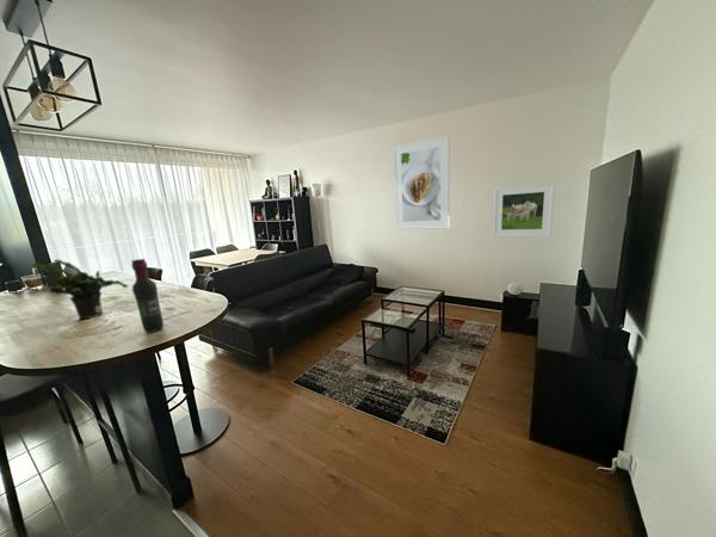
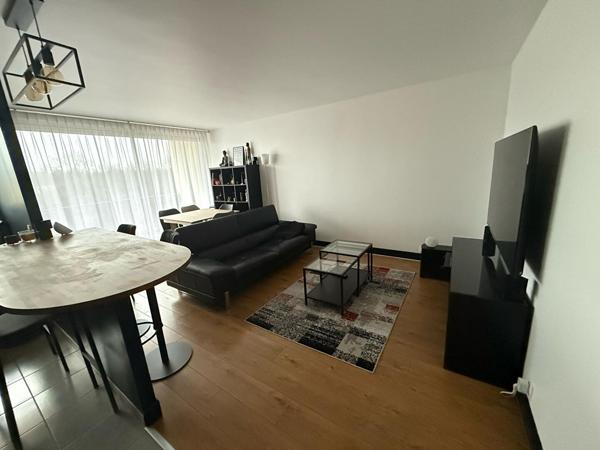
- wine bottle (146, 295)
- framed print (521, 211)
- potted plant (81, 289)
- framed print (420, 186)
